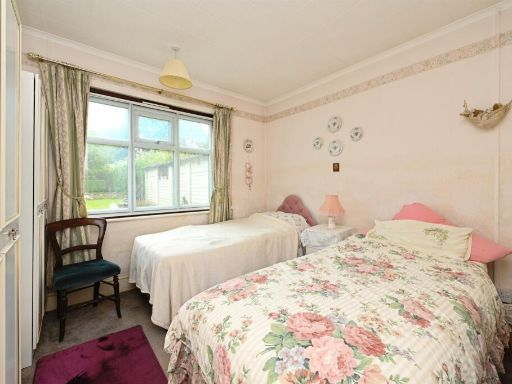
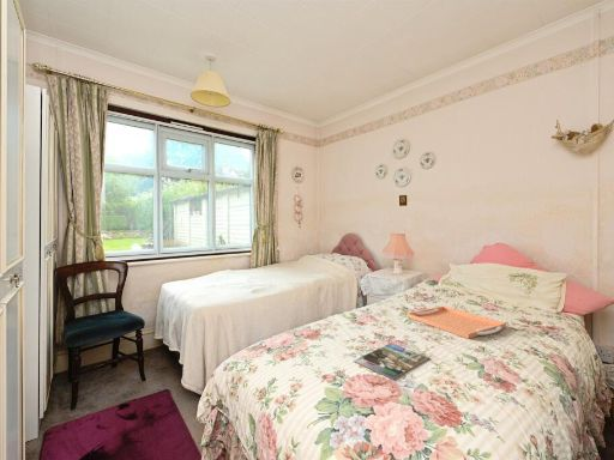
+ serving tray (453, 320)
+ magazine (391, 358)
